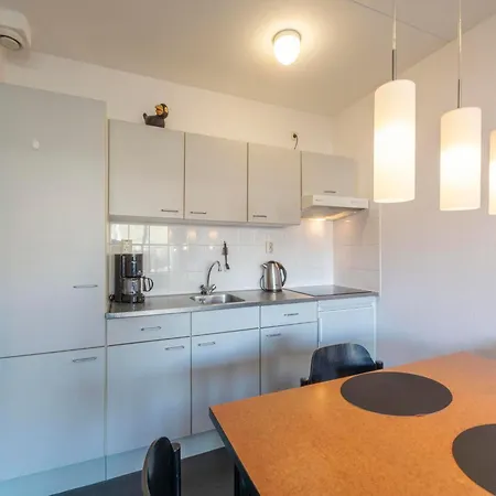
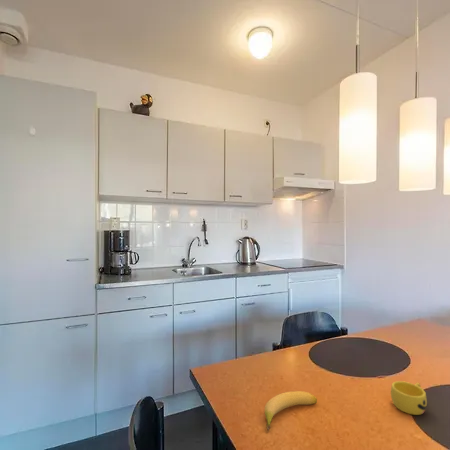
+ banana (289, 404)
+ cup (410, 396)
